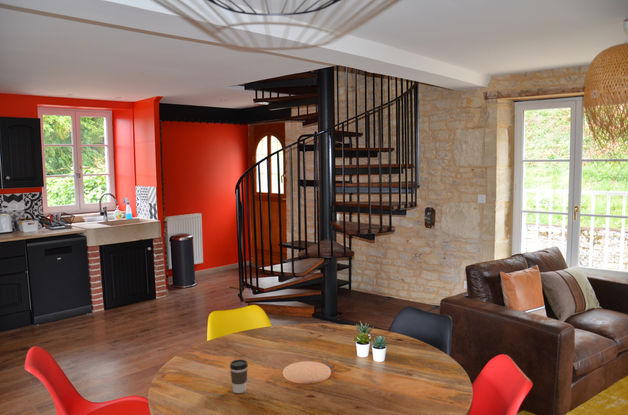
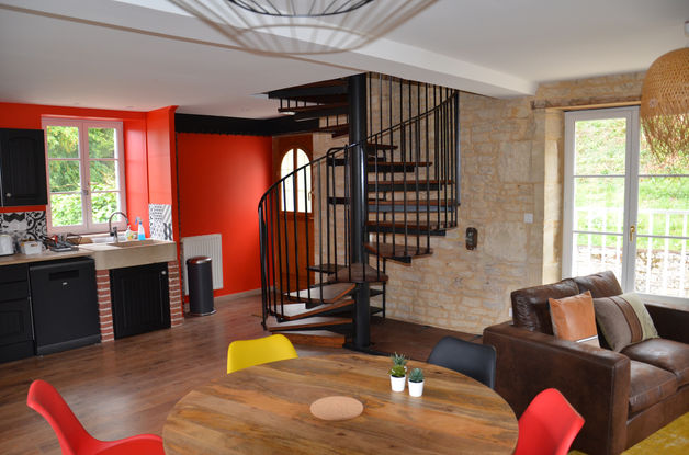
- coffee cup (239, 376)
